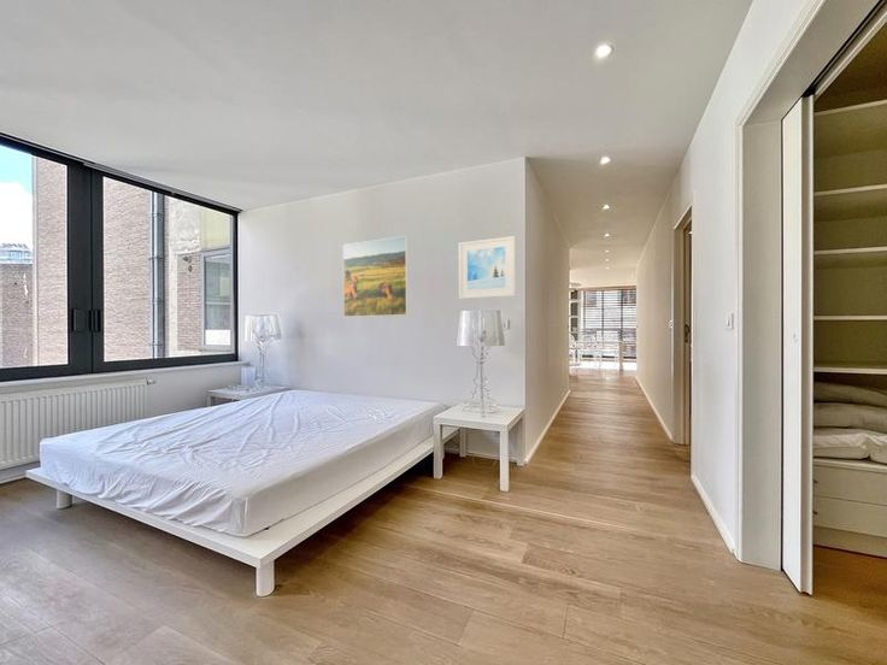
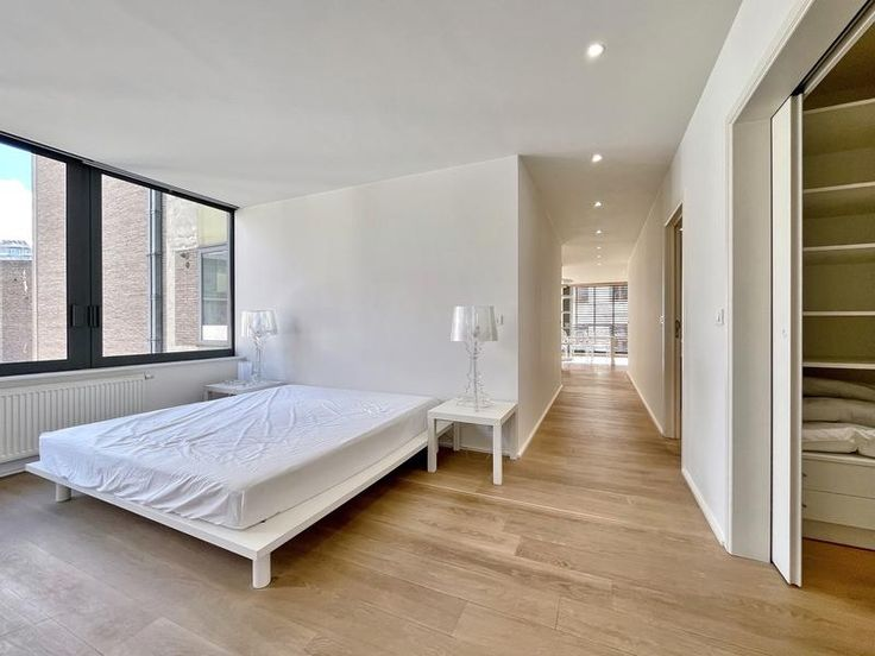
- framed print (486, 269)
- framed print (374, 278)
